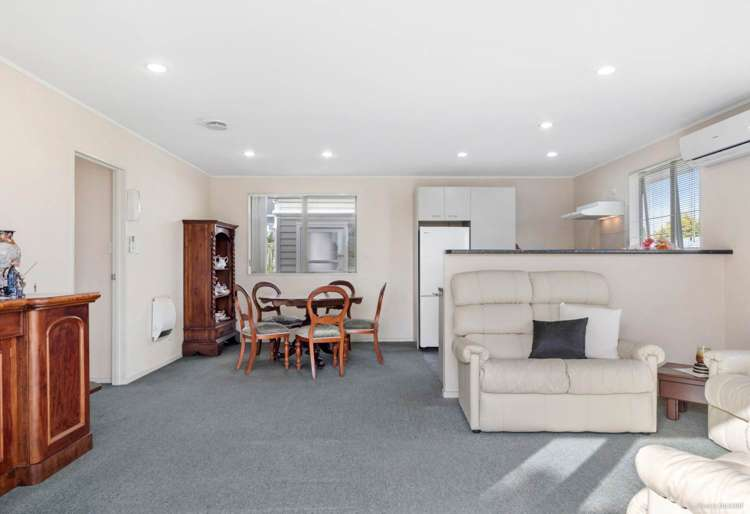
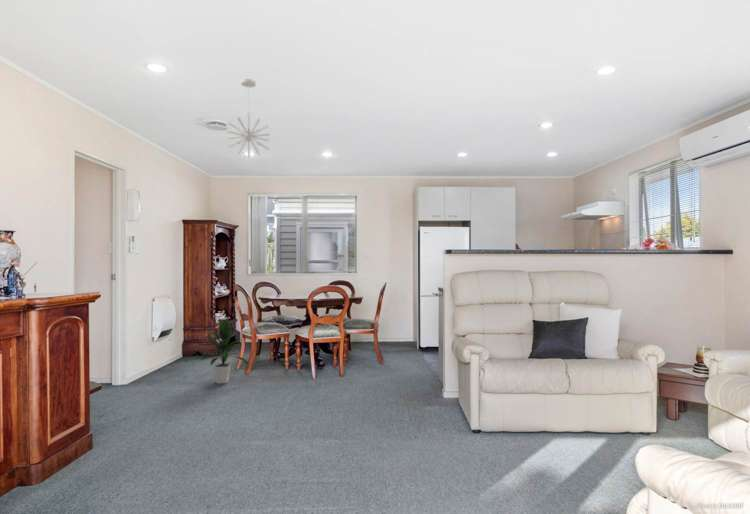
+ indoor plant (223, 350)
+ pendant light (248, 118)
